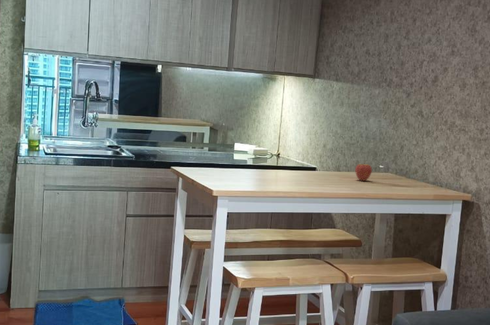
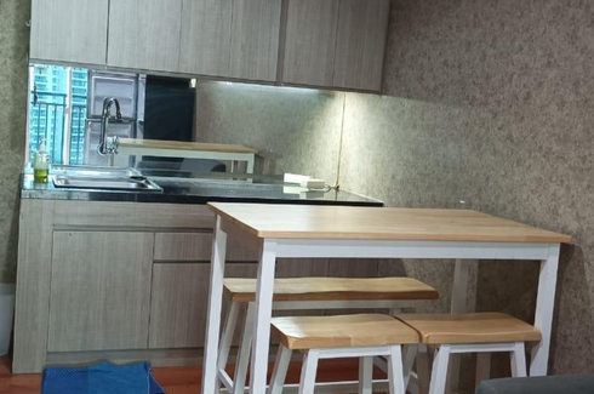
- fruit (363, 170)
